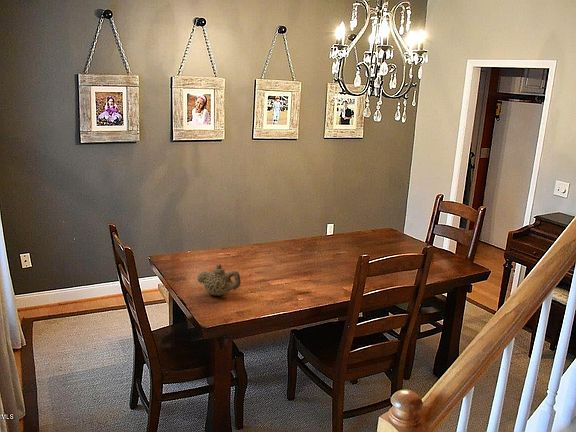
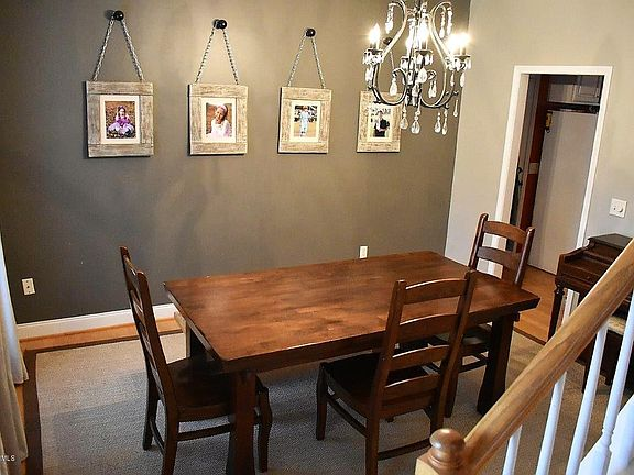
- teapot (219, 279)
